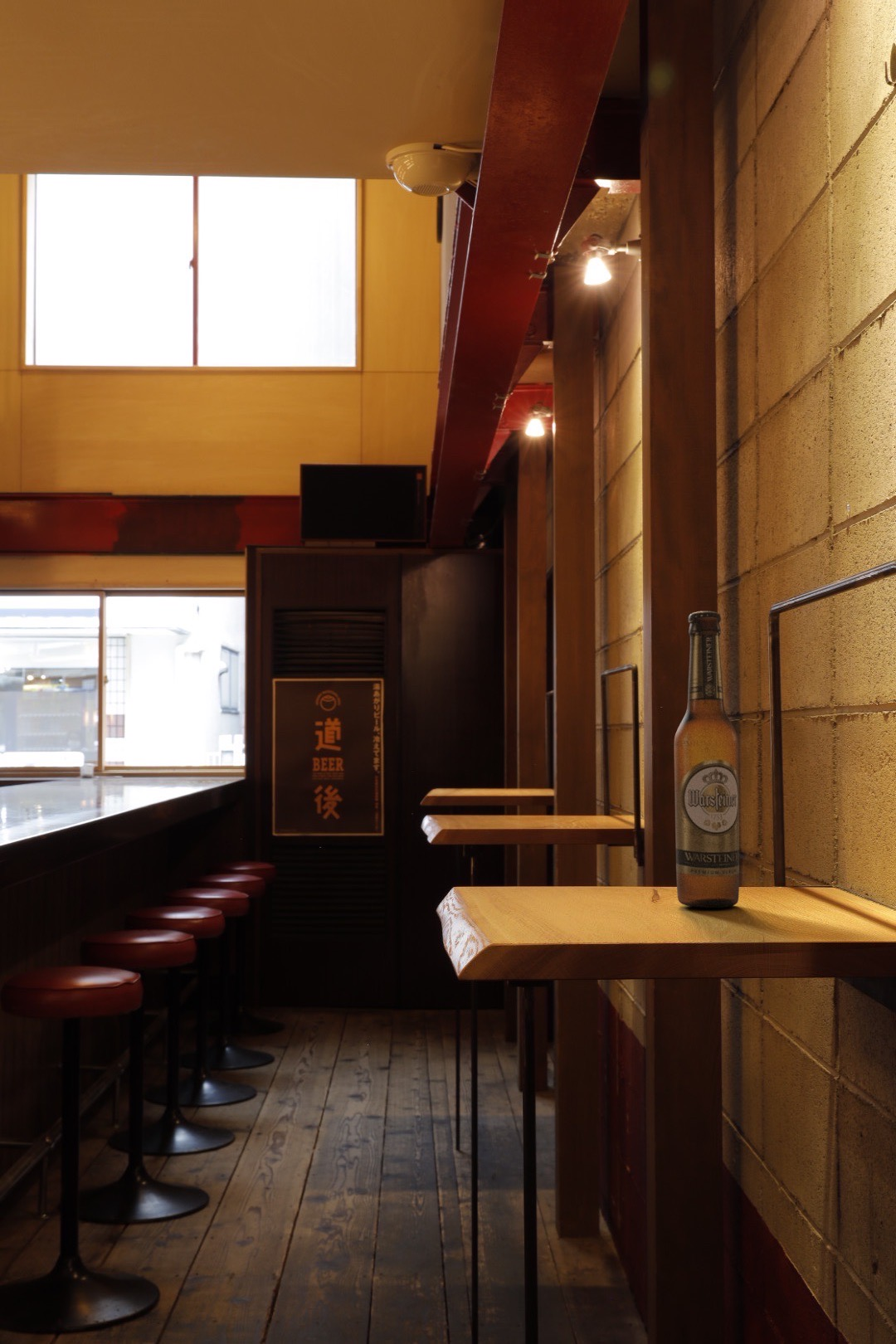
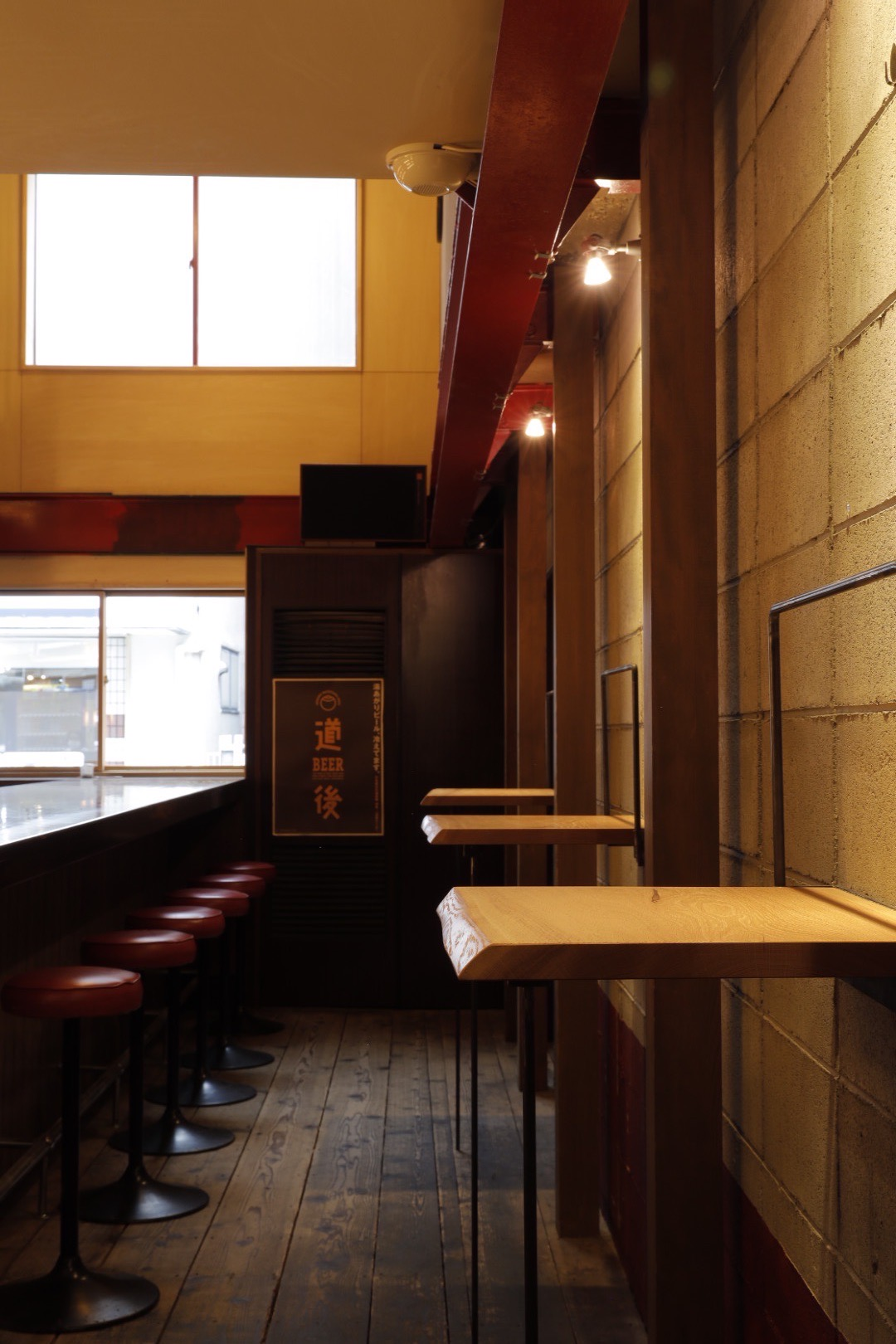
- beer bottle (706, 757)
